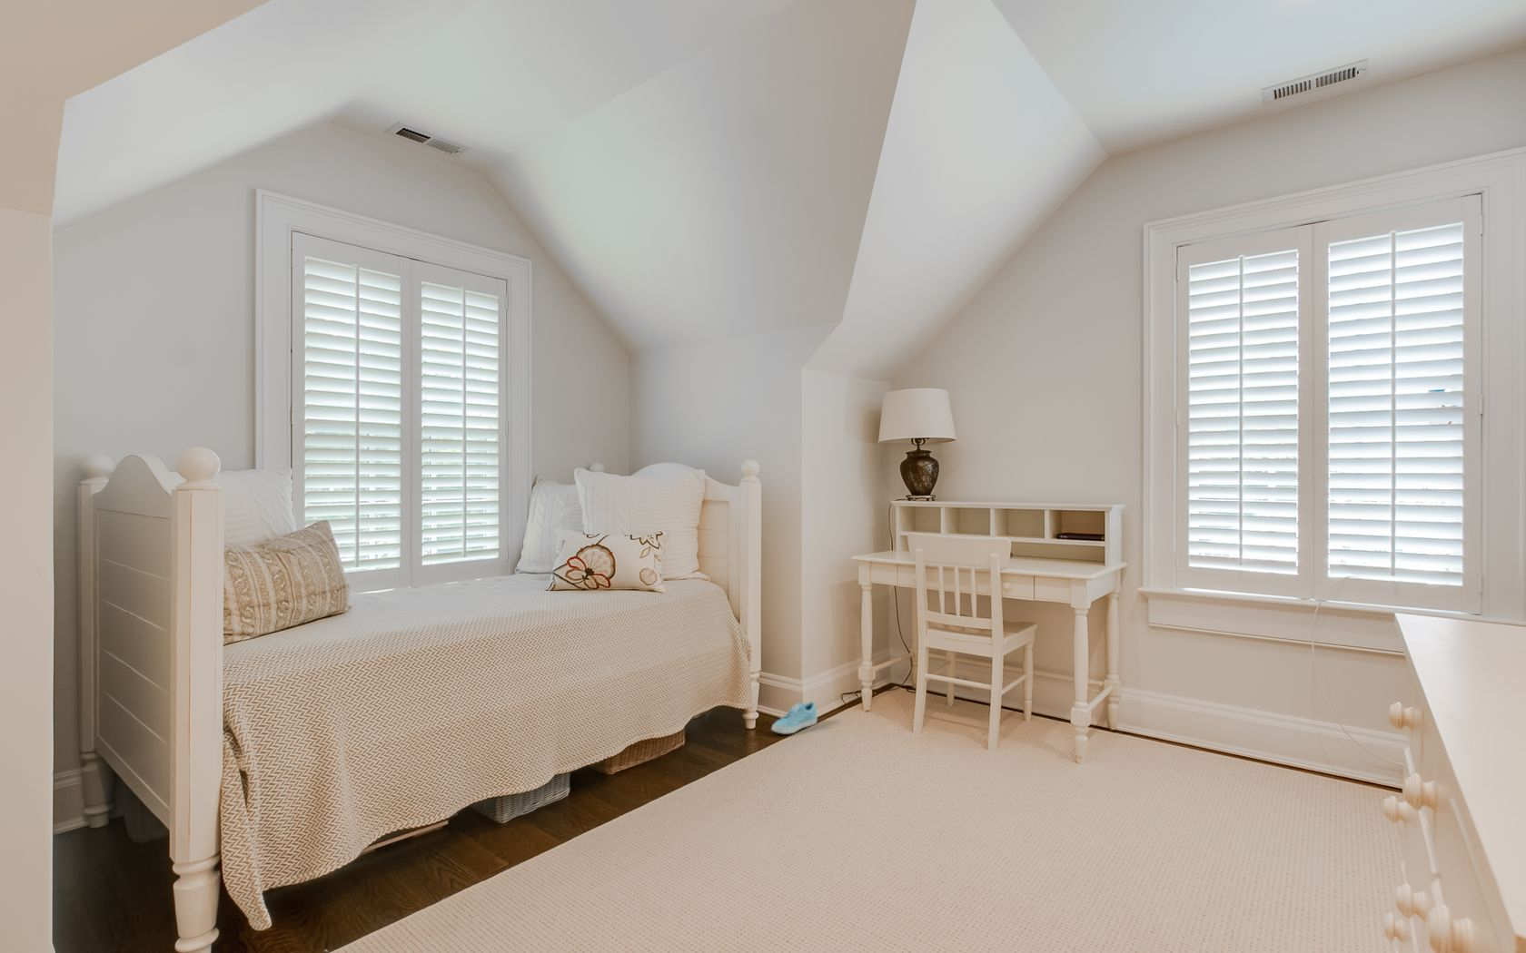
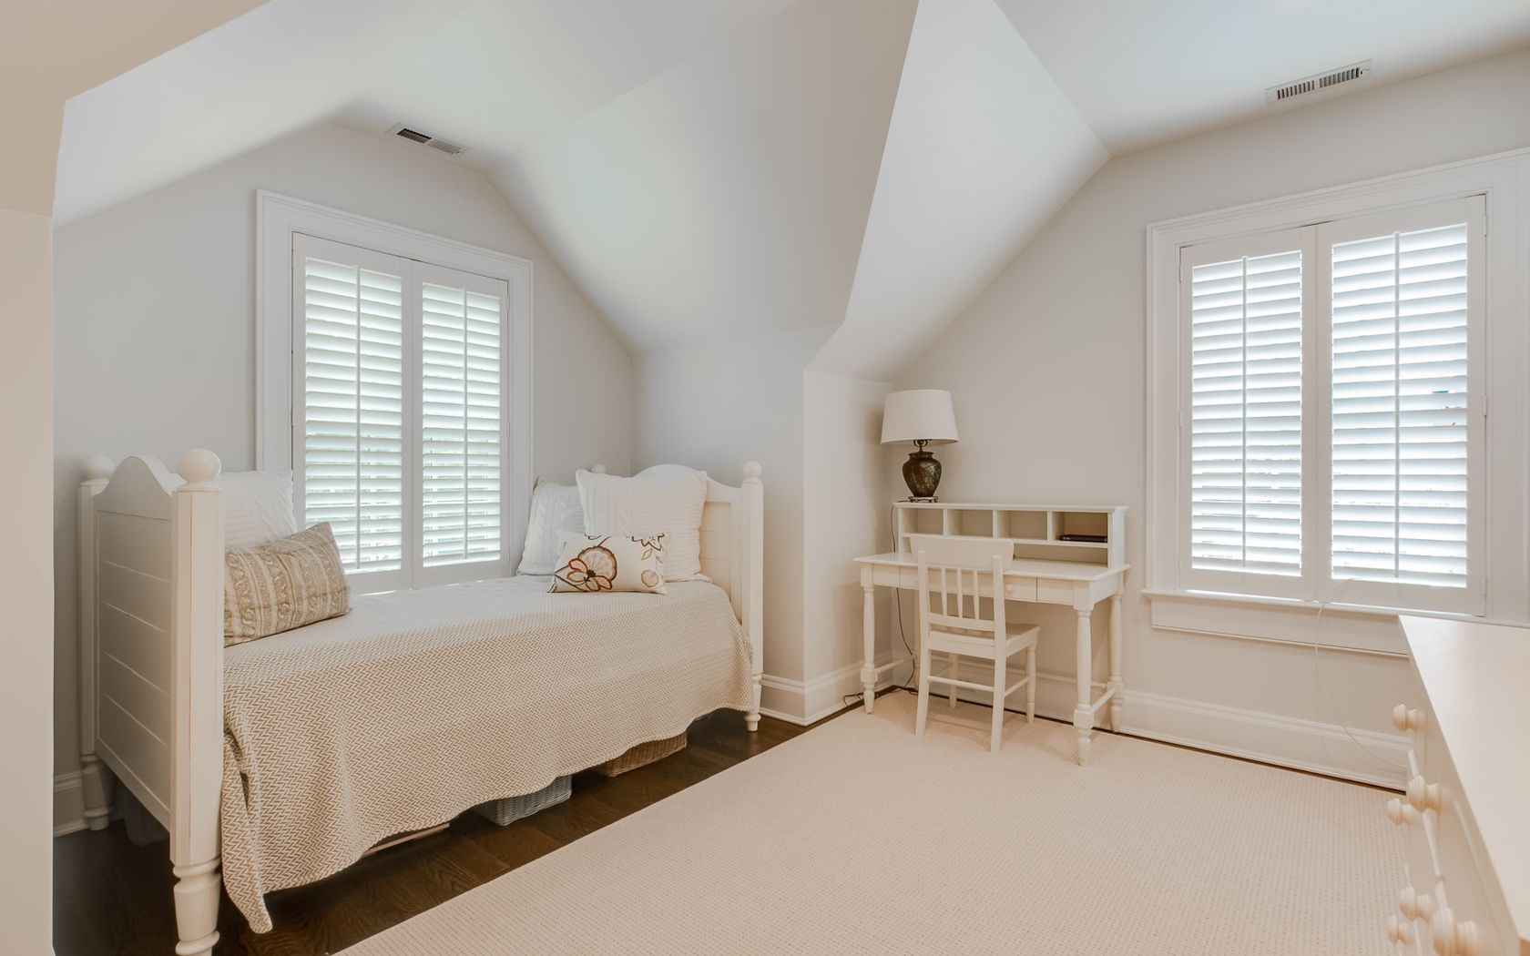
- sneaker (793, 715)
